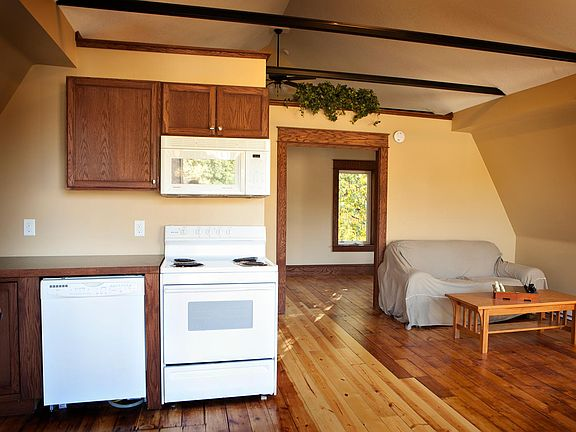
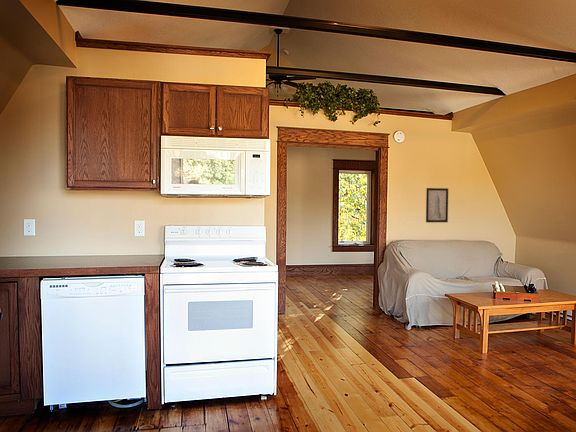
+ wall art (437, 205)
